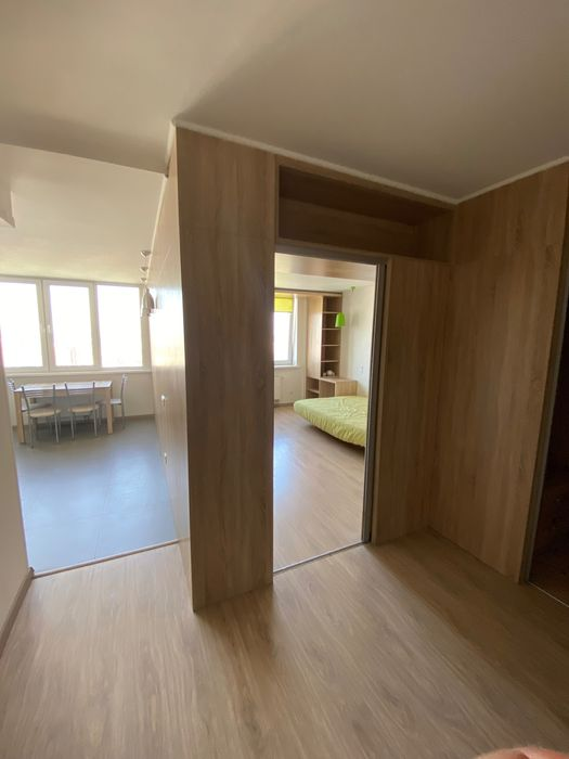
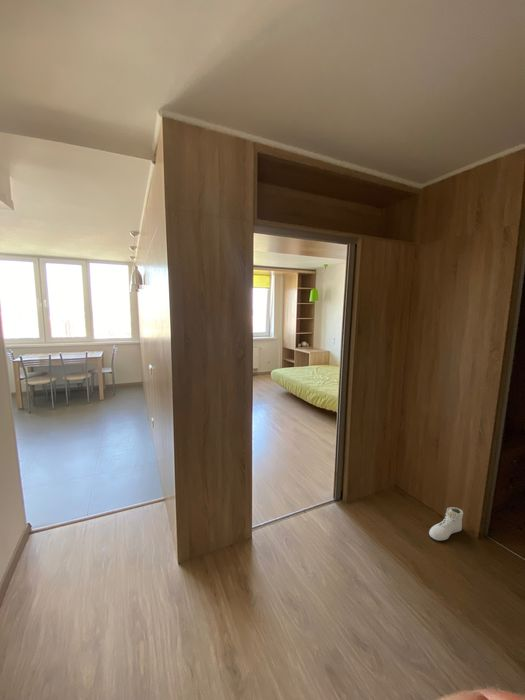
+ sneaker (446, 520)
